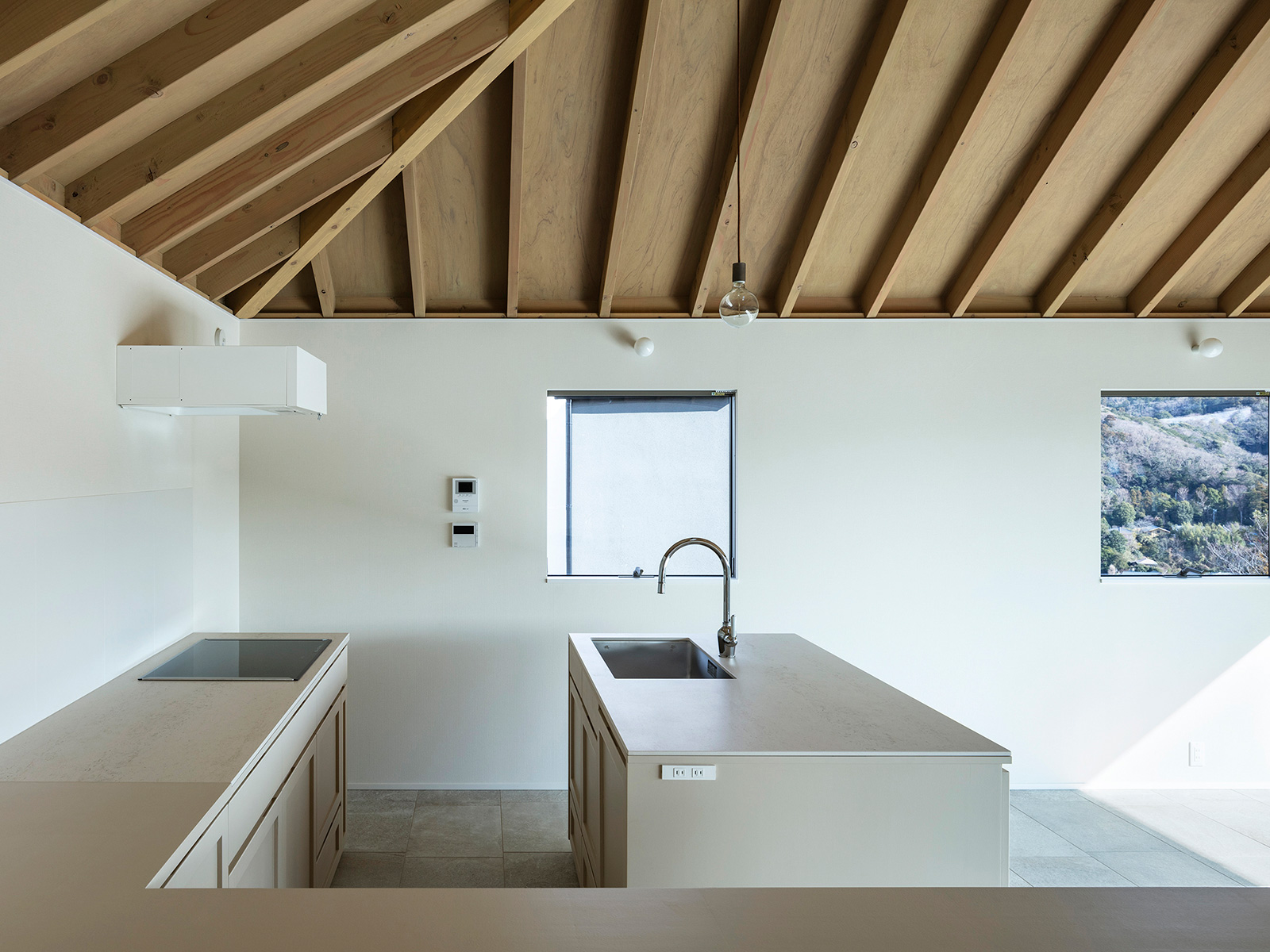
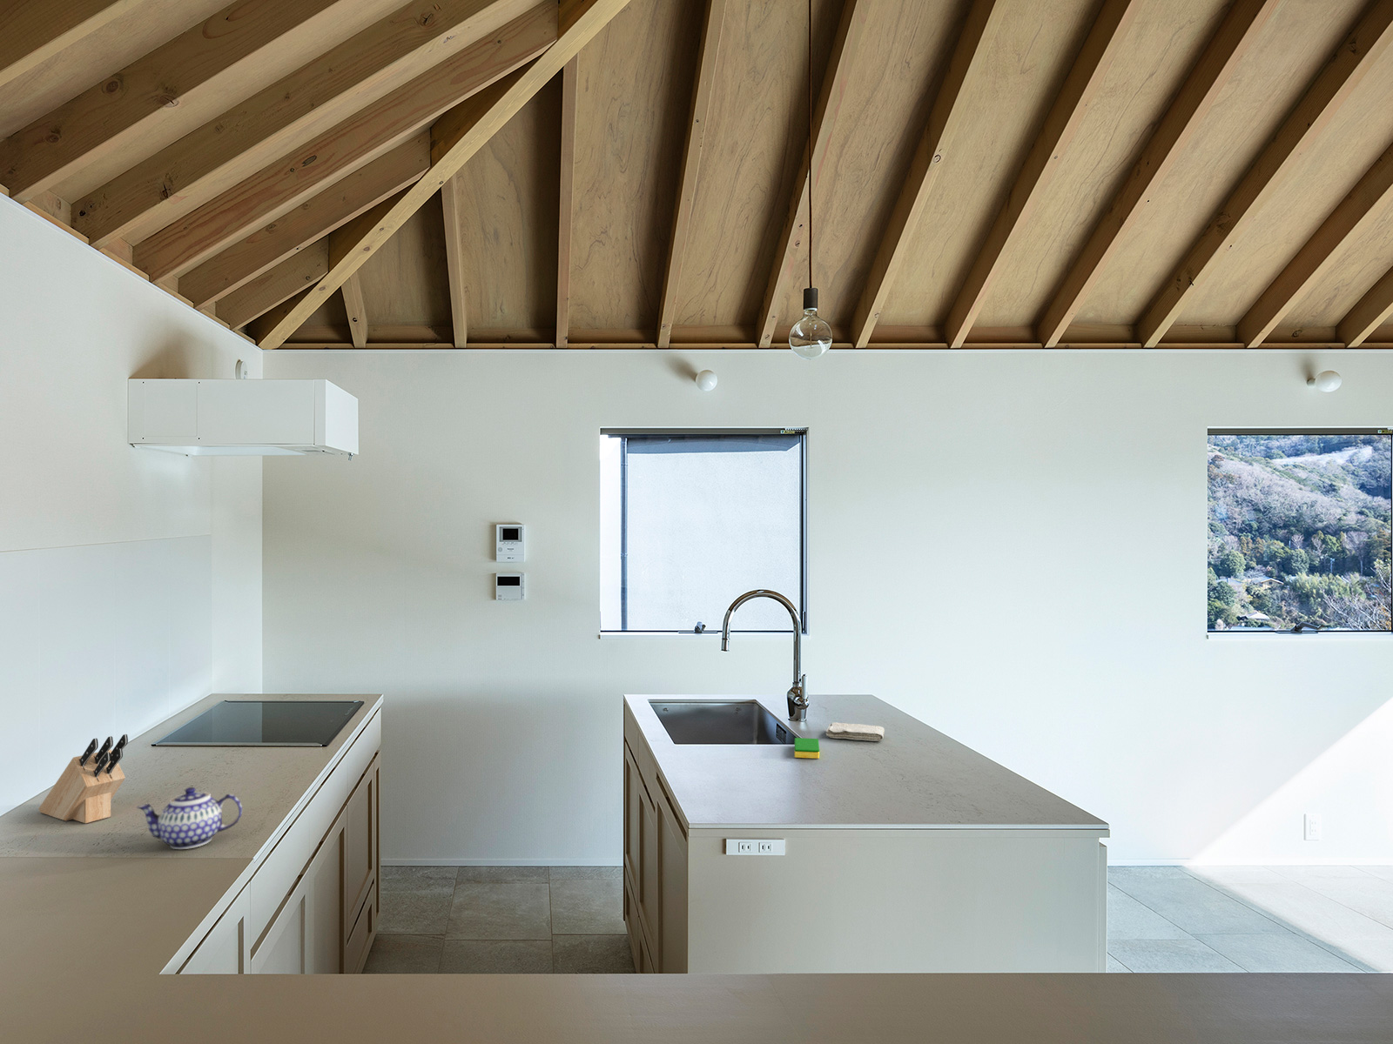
+ teapot (190, 815)
+ knife block (86, 772)
+ dish sponge (806, 747)
+ washcloth (854, 730)
